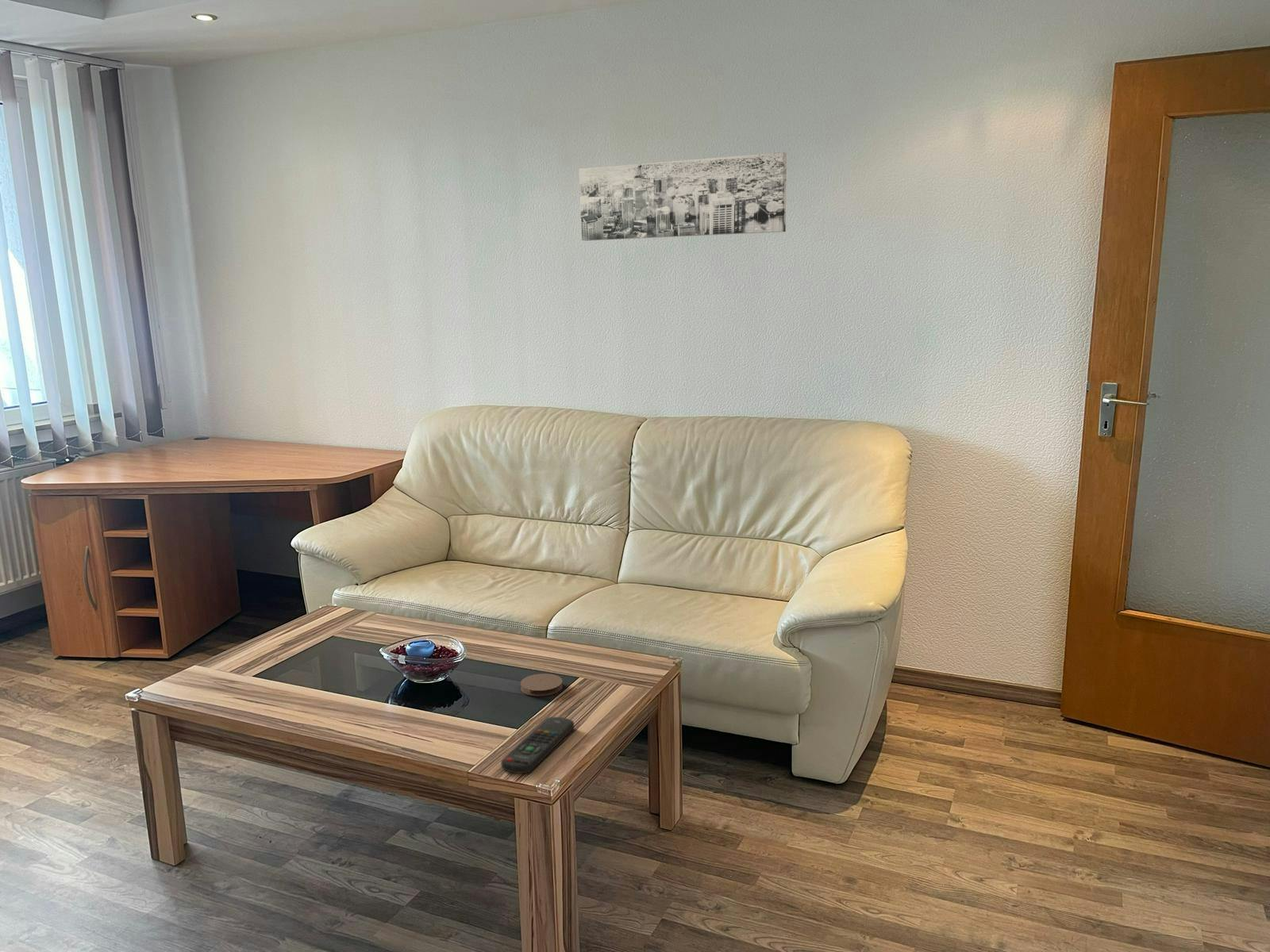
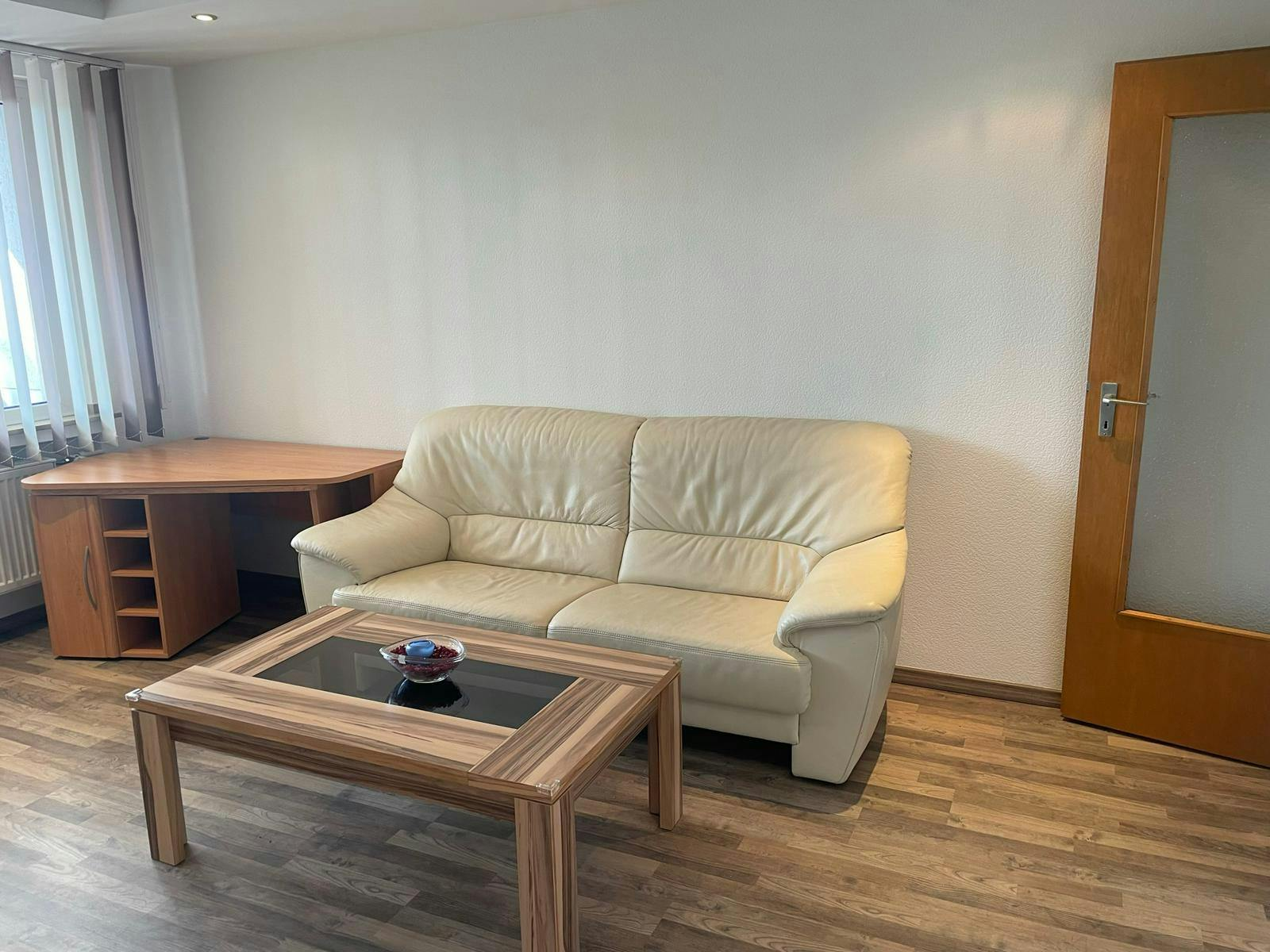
- remote control (539, 743)
- coaster (541, 684)
- wall art (679, 198)
